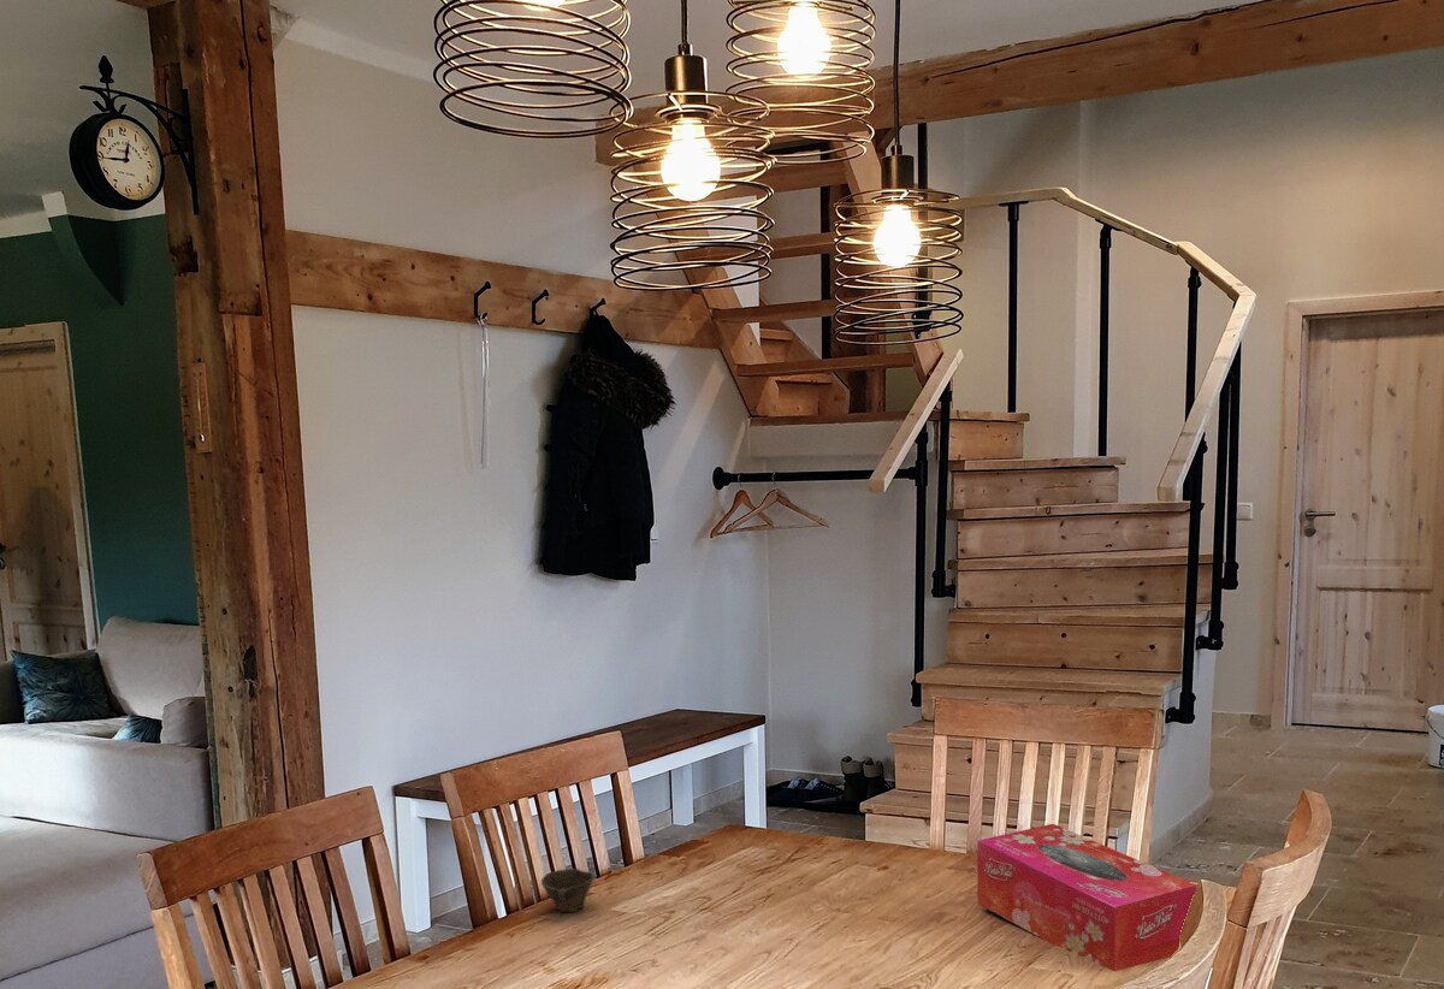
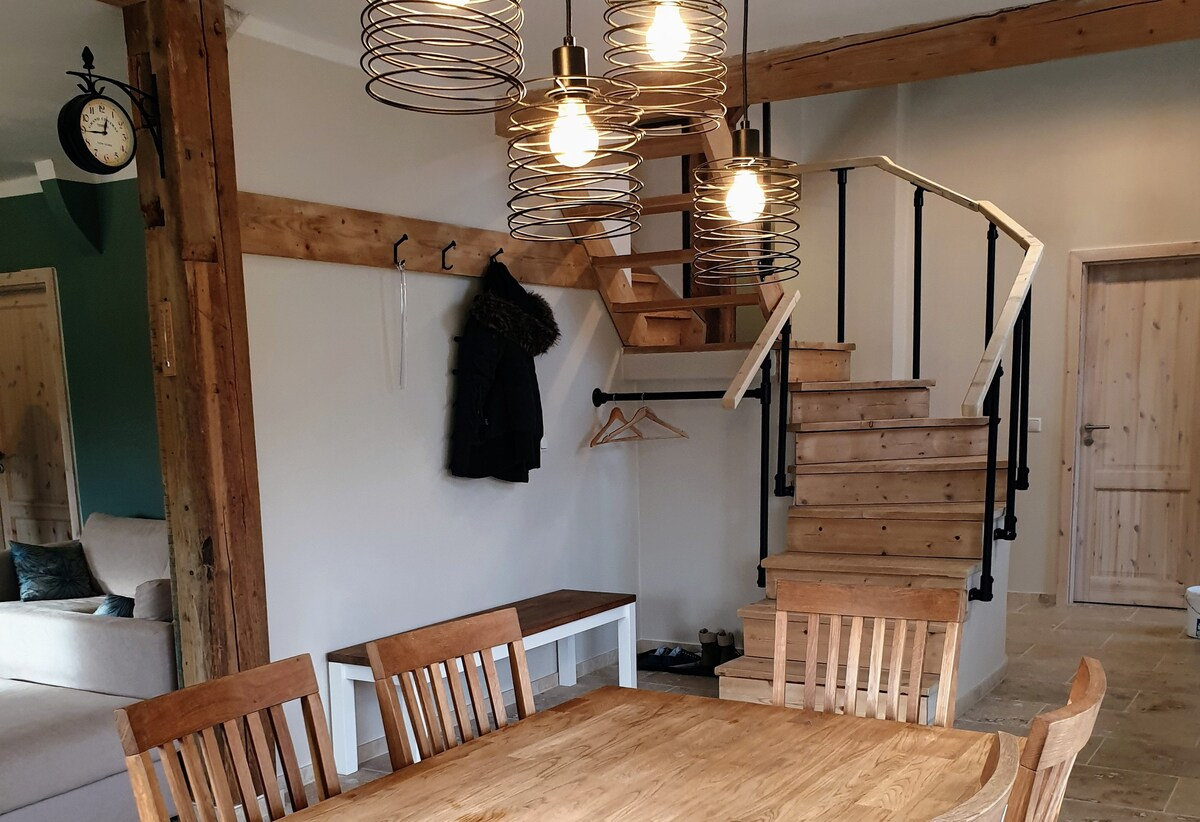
- tissue box (1081, 894)
- cup (567, 893)
